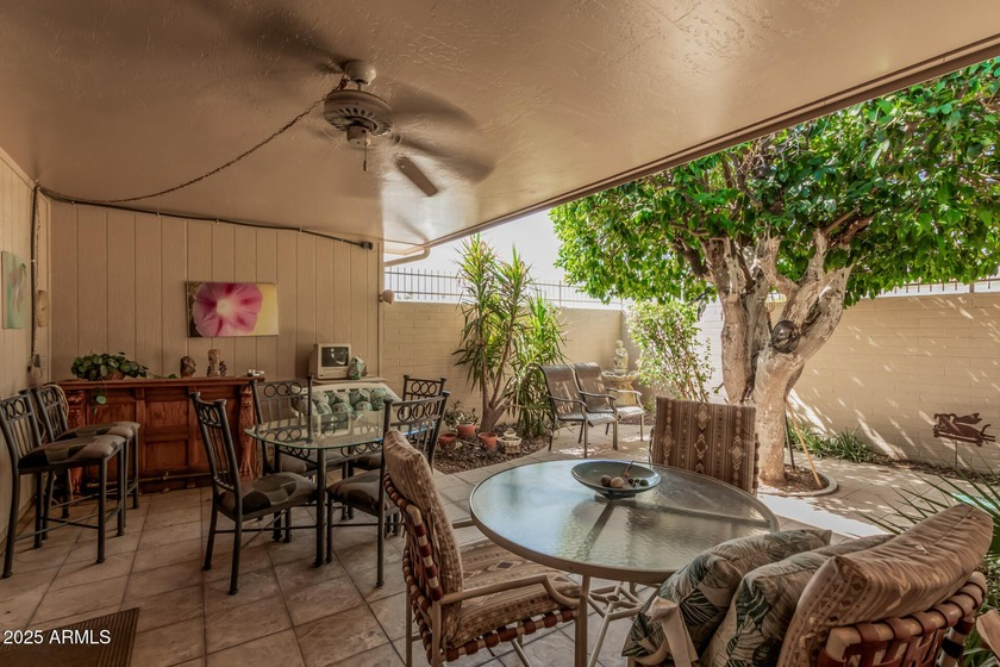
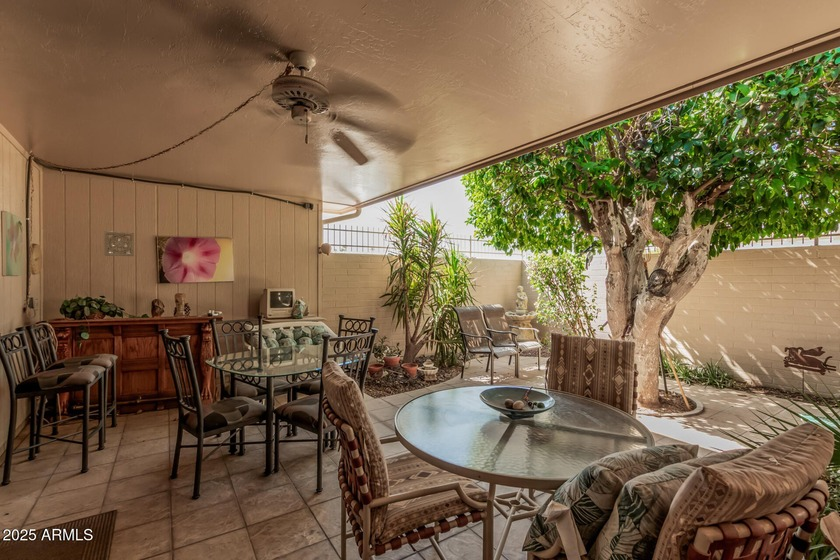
+ wall ornament (119, 244)
